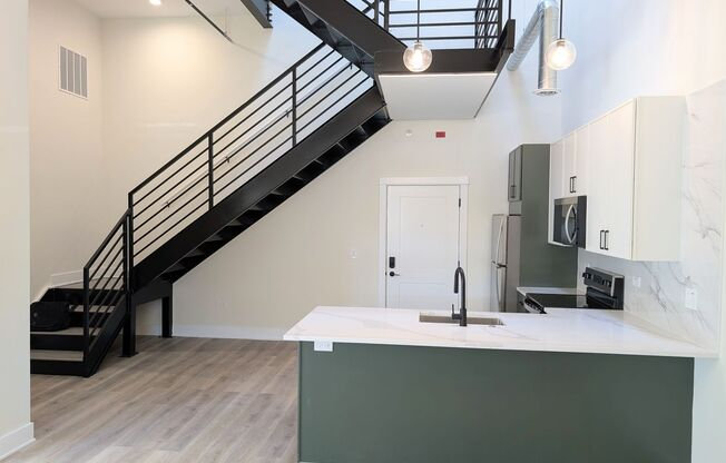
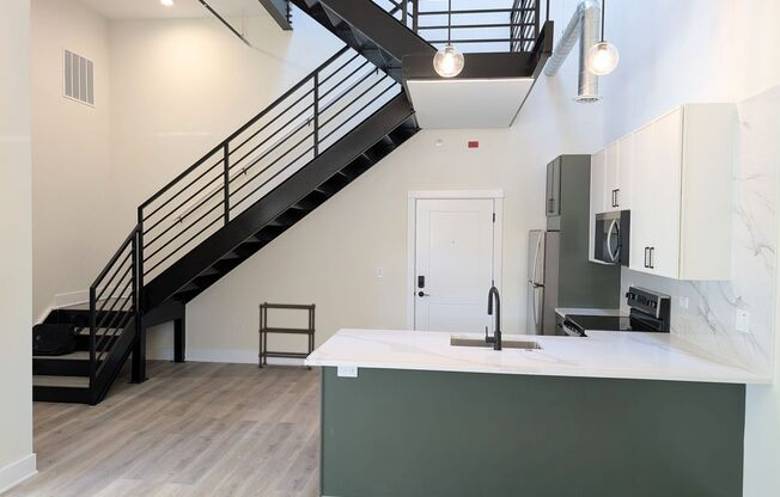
+ towel rack (287, 332)
